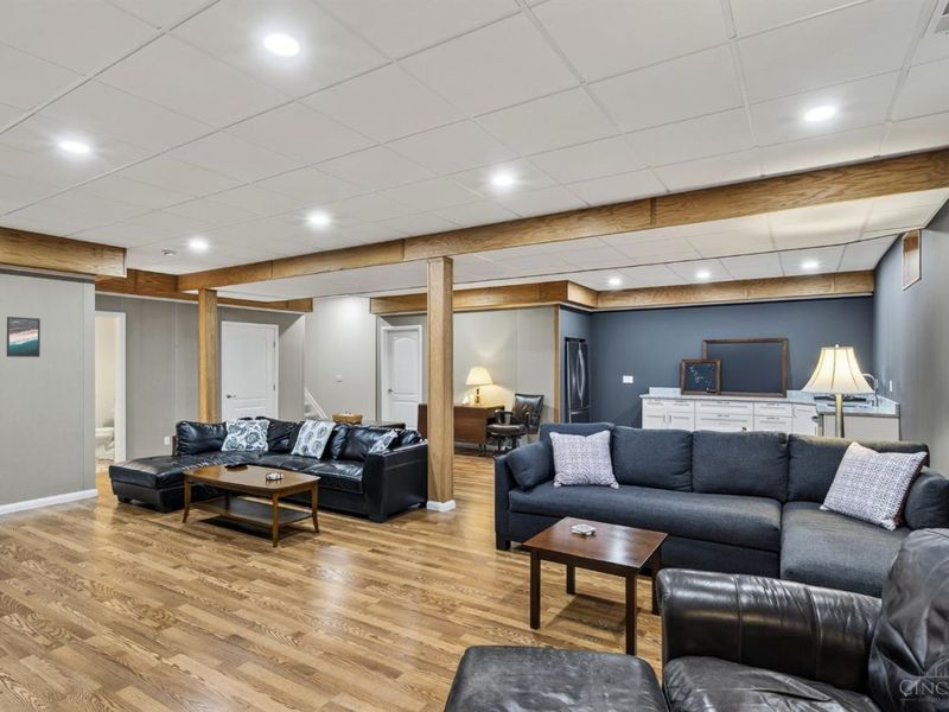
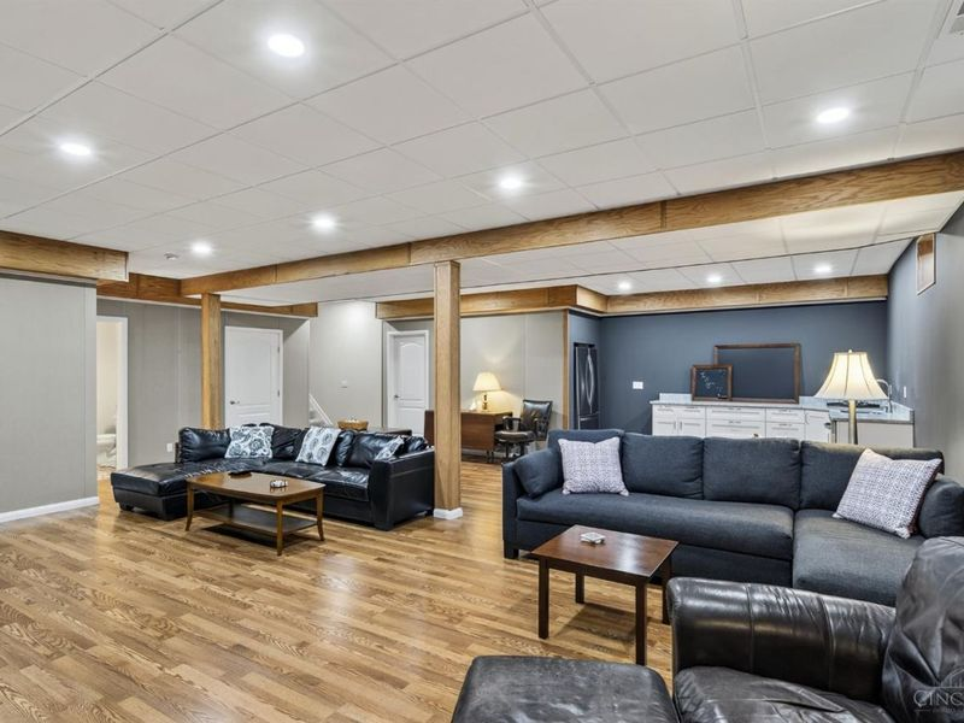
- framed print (23, 337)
